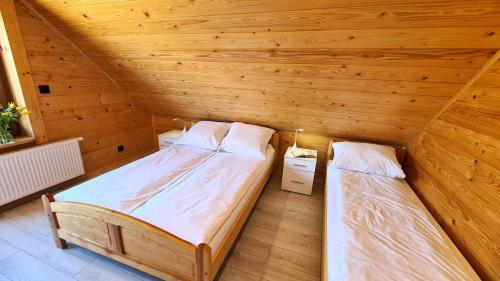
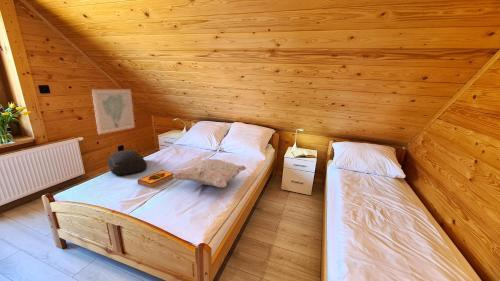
+ decorative pillow (212, 171)
+ wall art (115, 110)
+ cushion (126, 159)
+ hardback book (156, 178)
